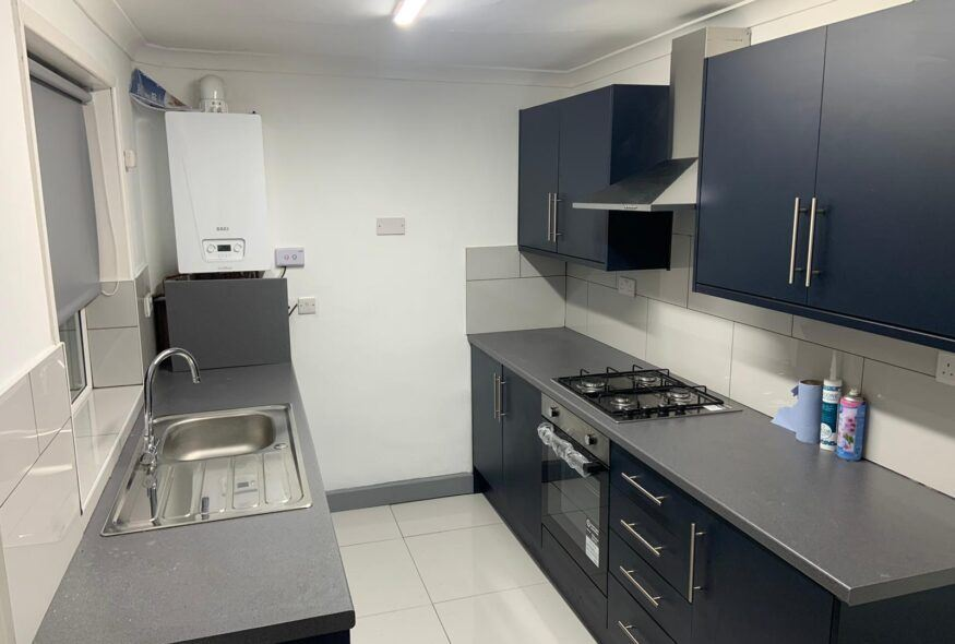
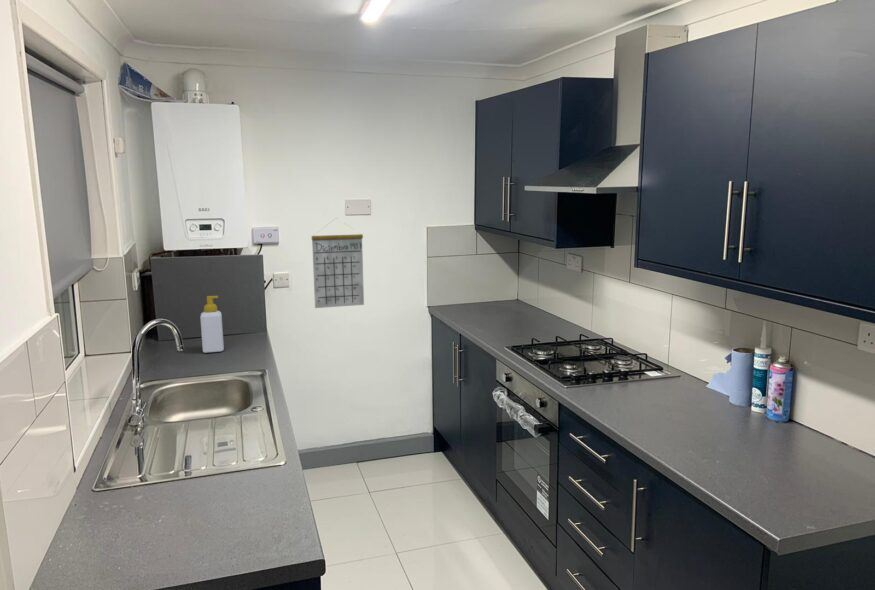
+ calendar (338, 262)
+ soap bottle (211, 323)
